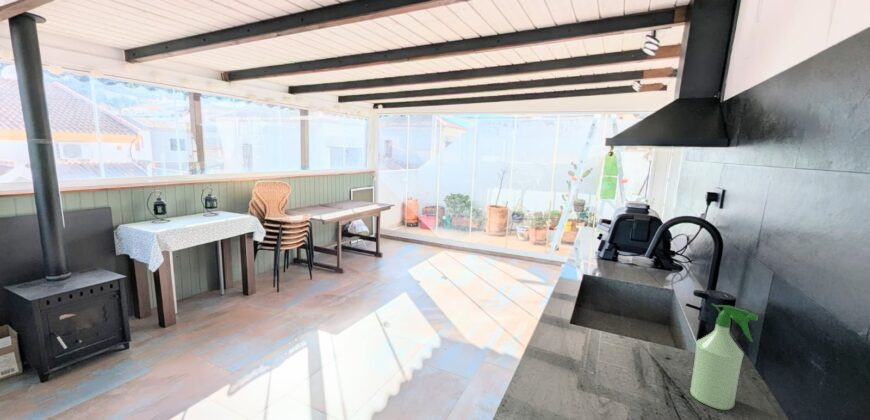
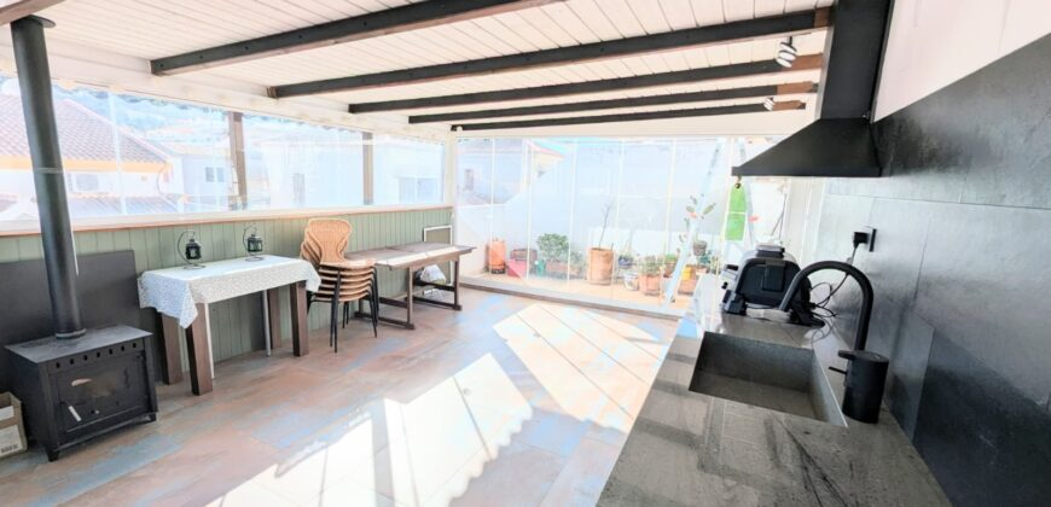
- spray bottle (718, 352)
